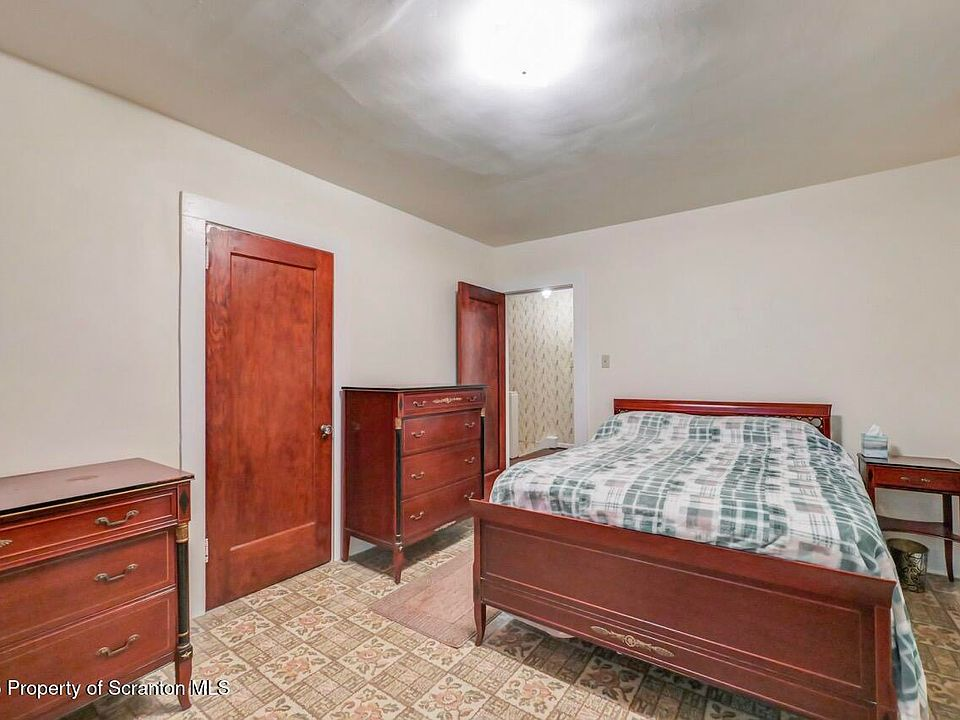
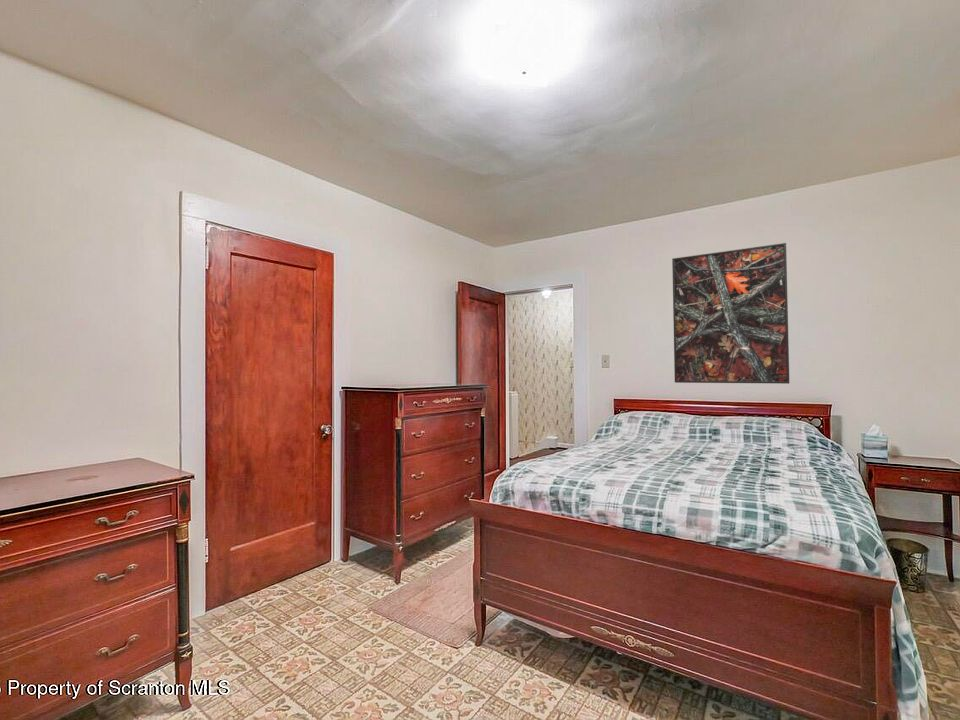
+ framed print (727, 317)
